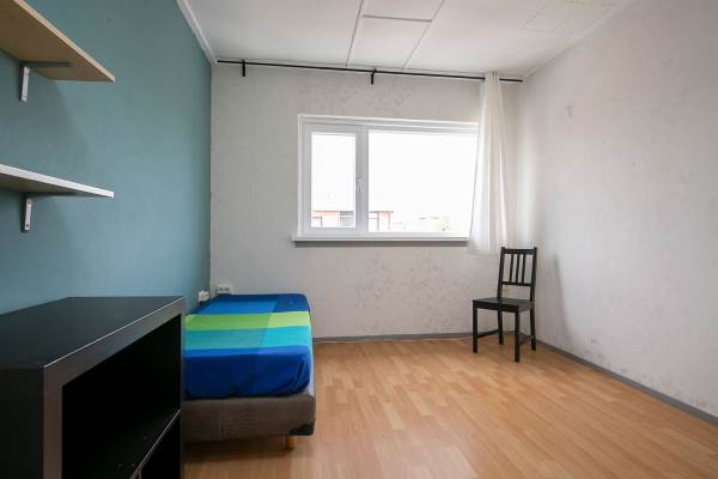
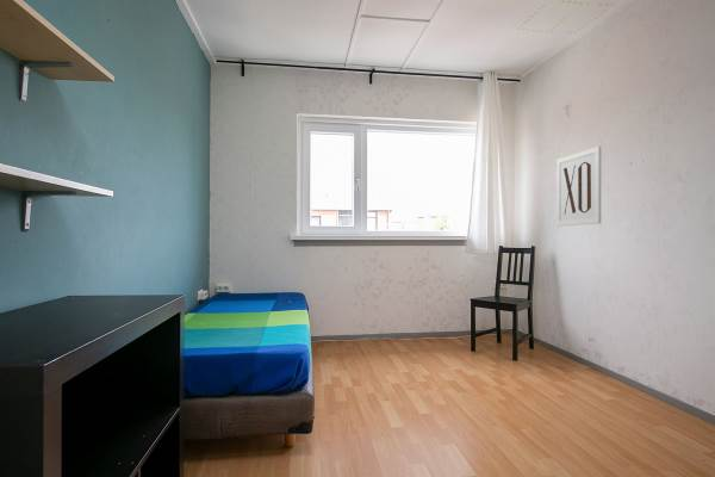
+ wall art (577, 188)
